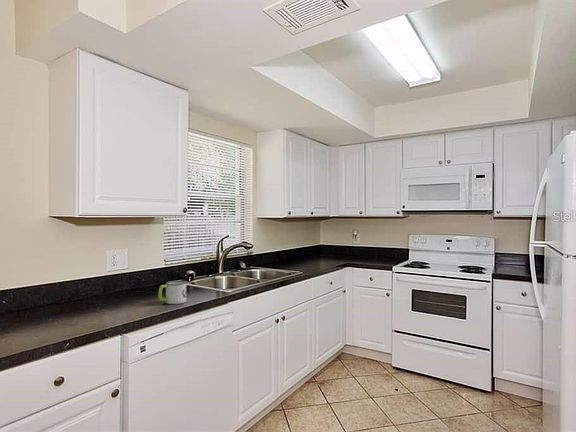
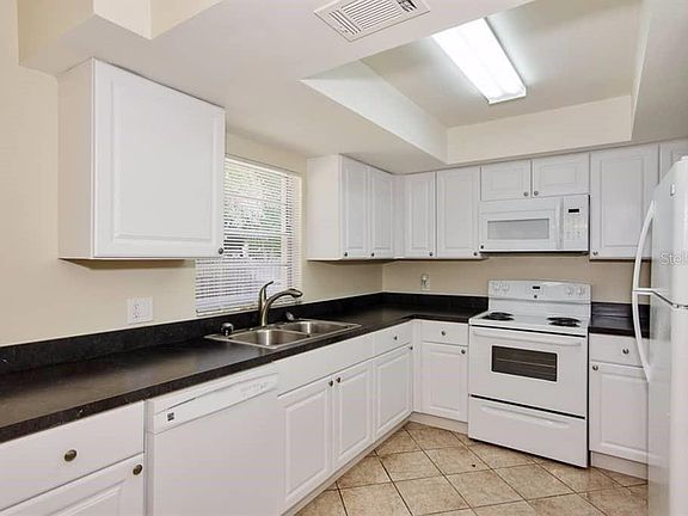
- mug (172, 292)
